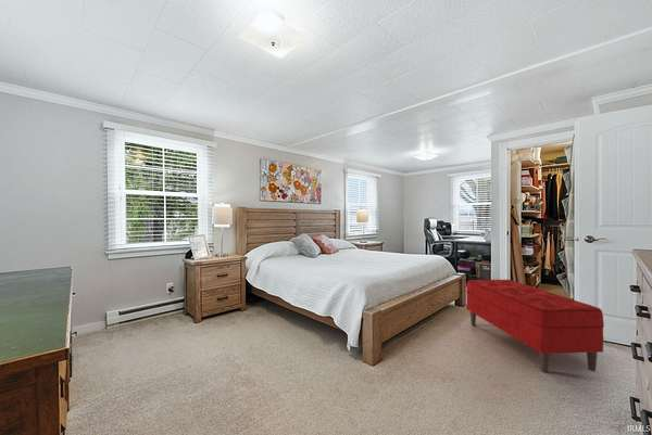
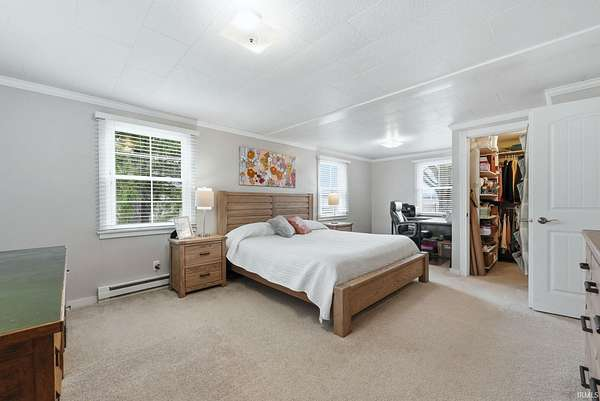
- bench (522, 317)
